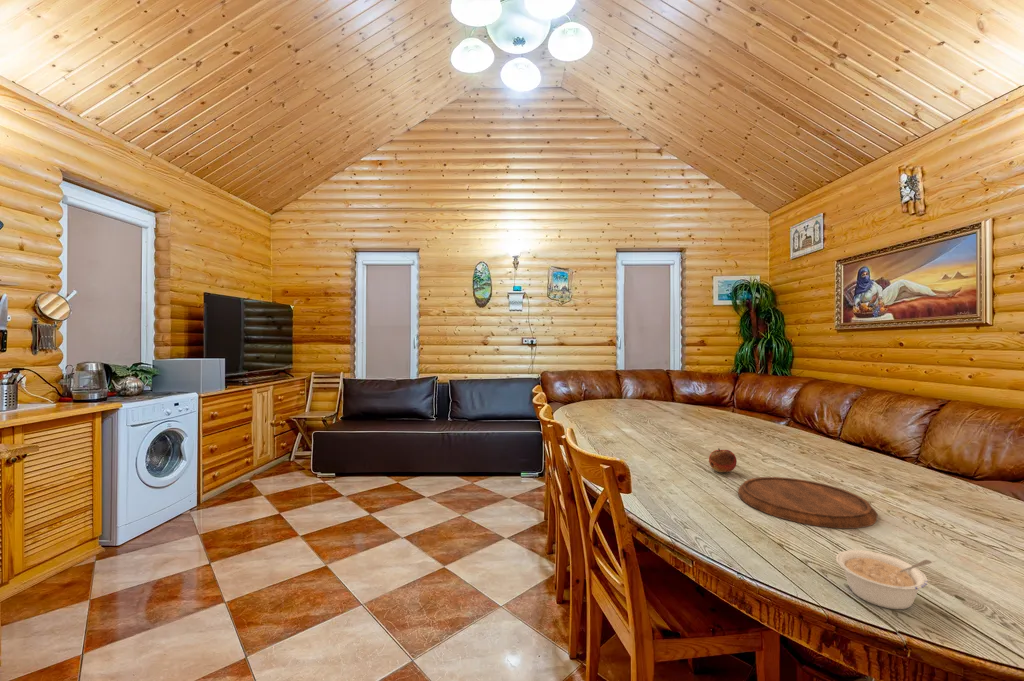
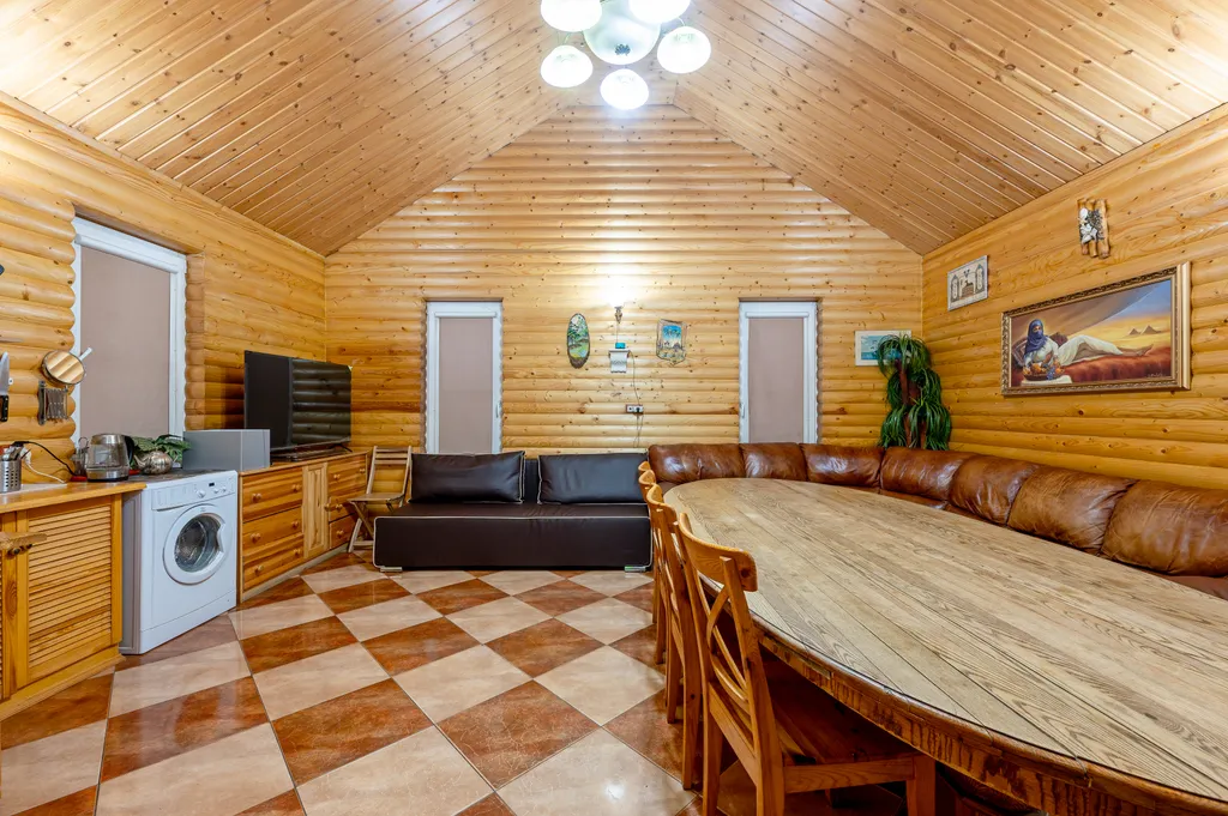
- fruit (722, 460)
- legume (880, 577)
- cutting board (802, 498)
